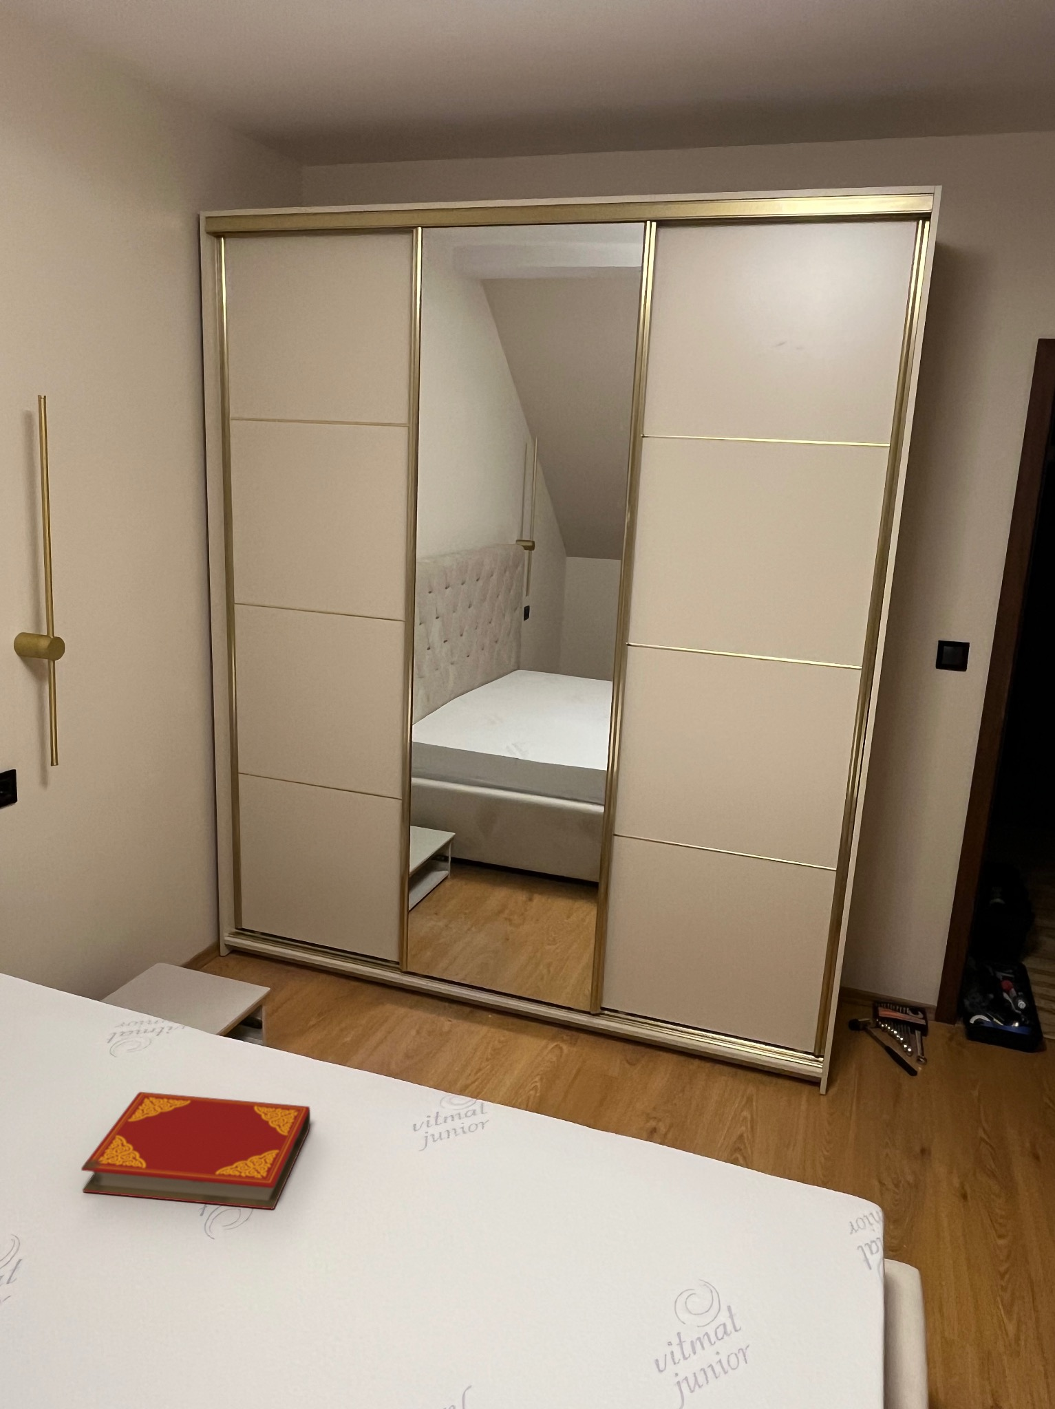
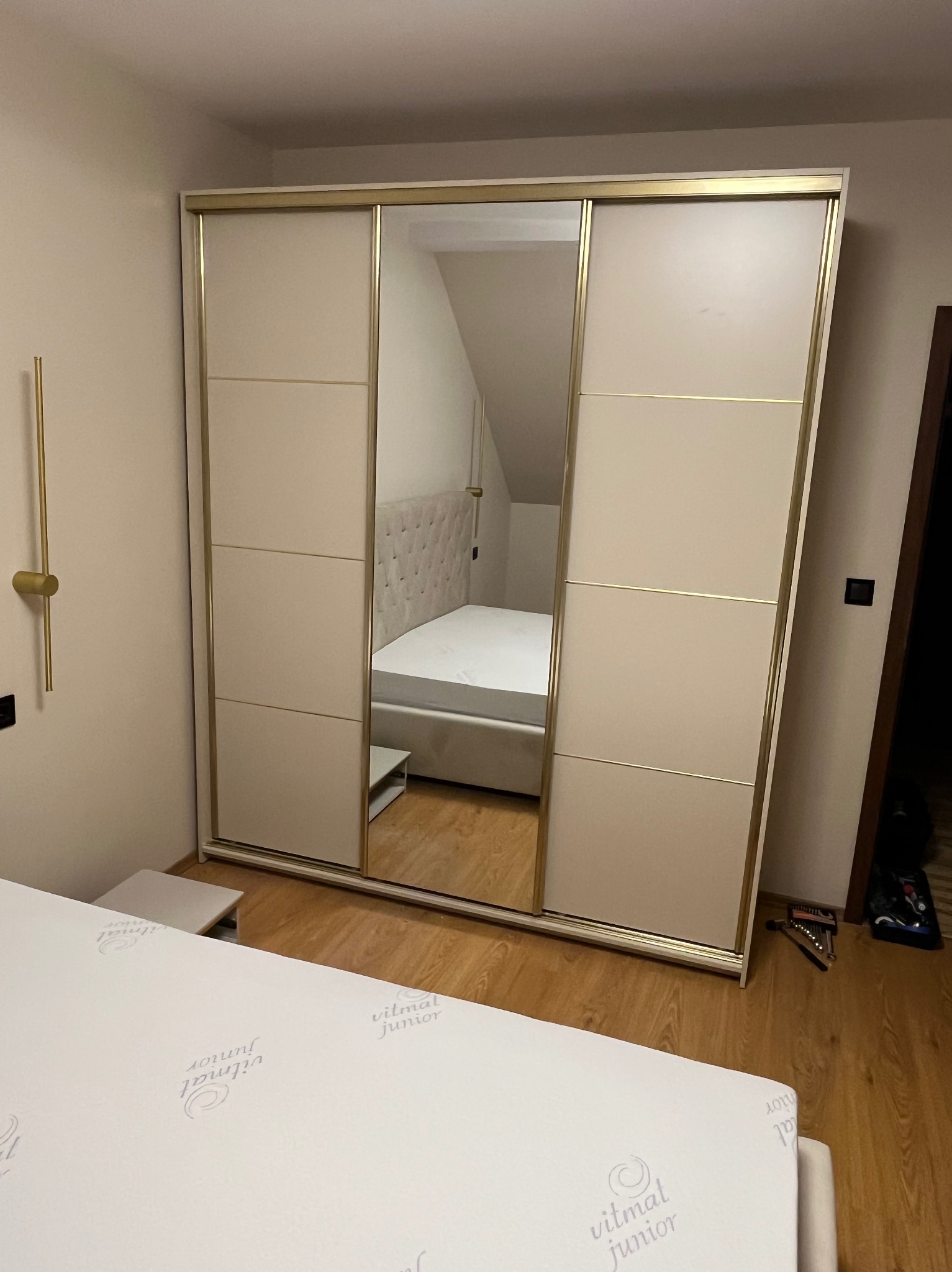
- hardback book (203, 1145)
